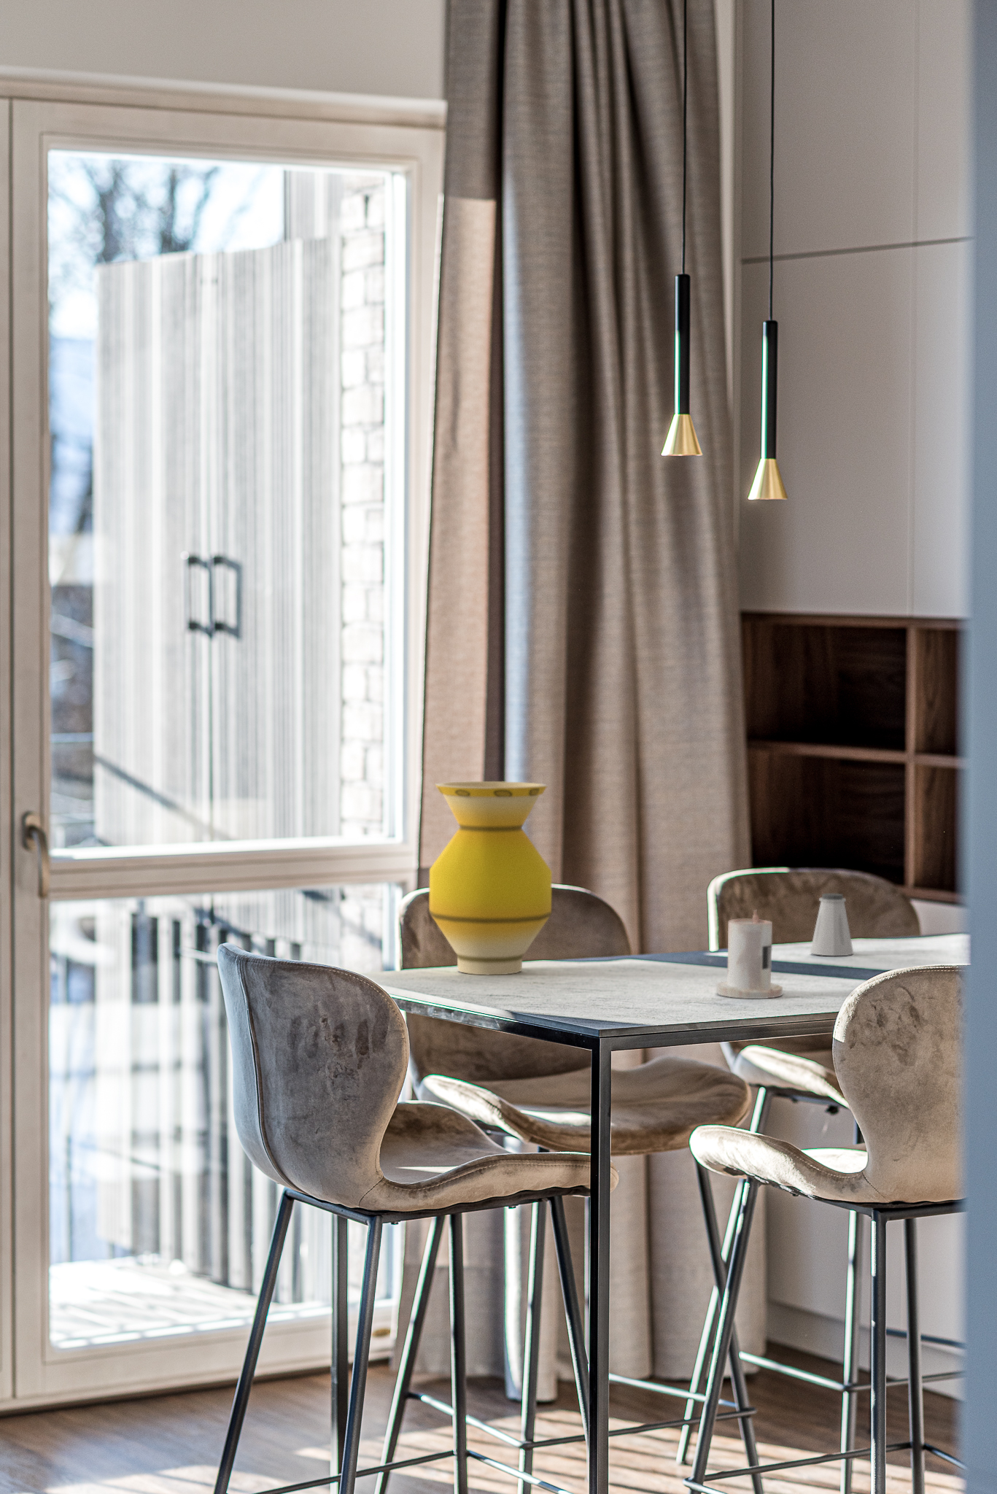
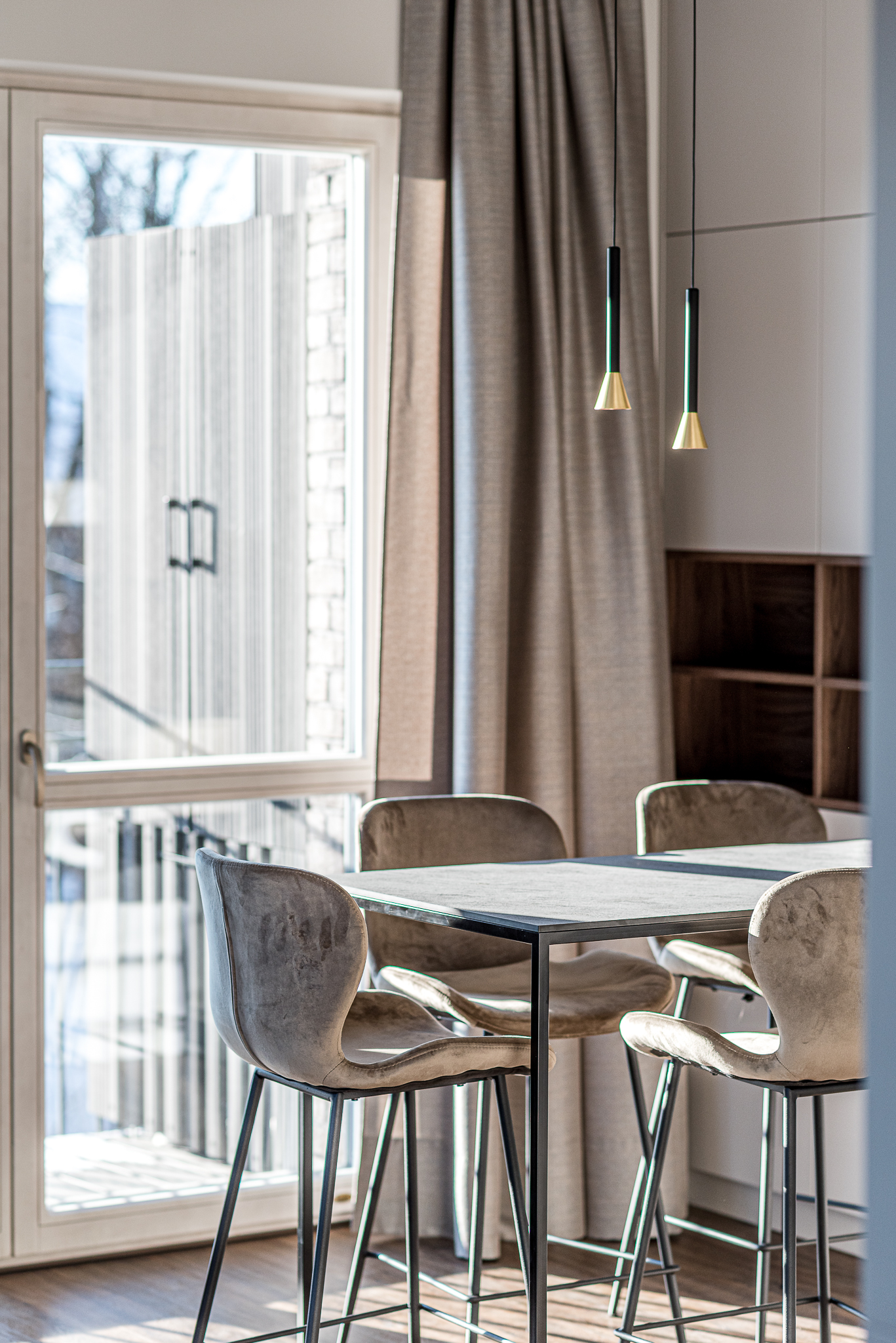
- candle (750, 952)
- vase (490, 877)
- saltshaker (832, 923)
